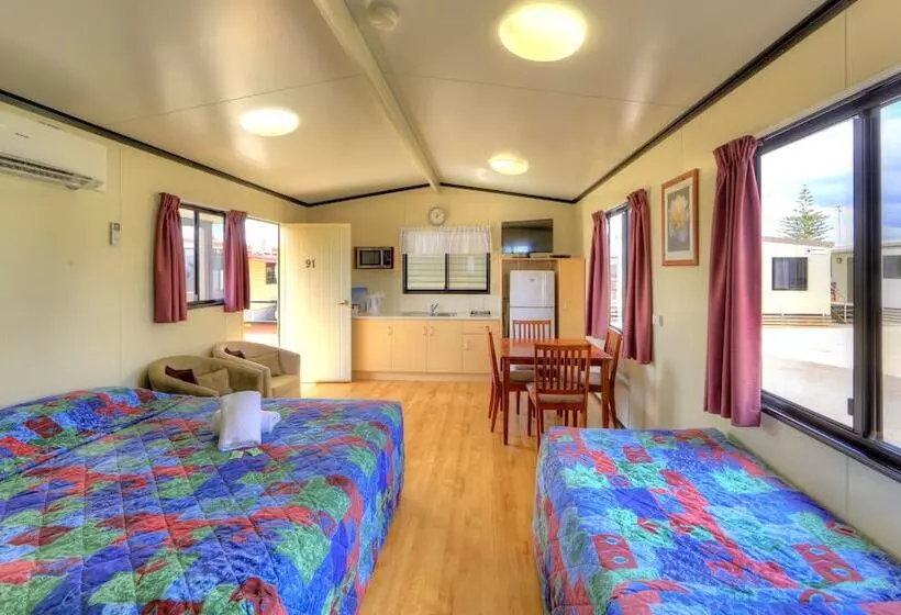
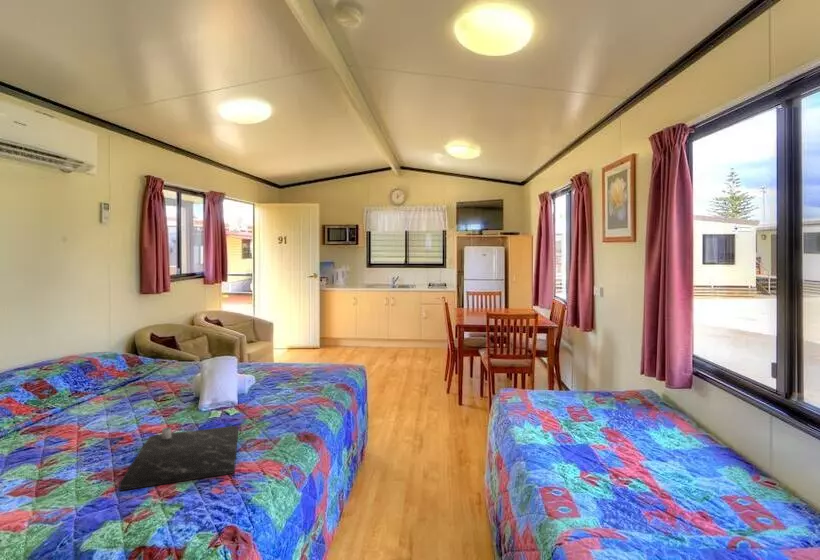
+ tray (188, 447)
